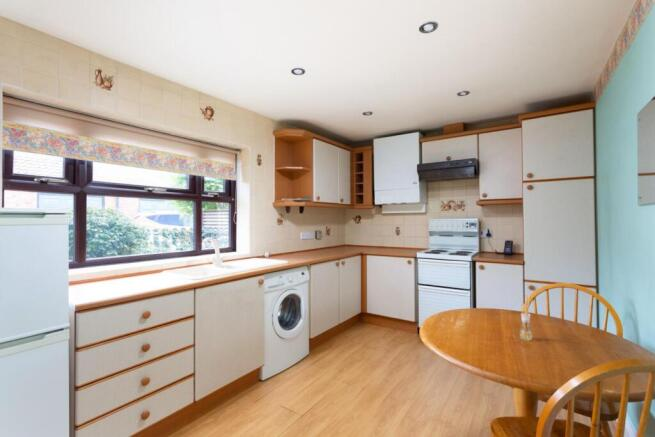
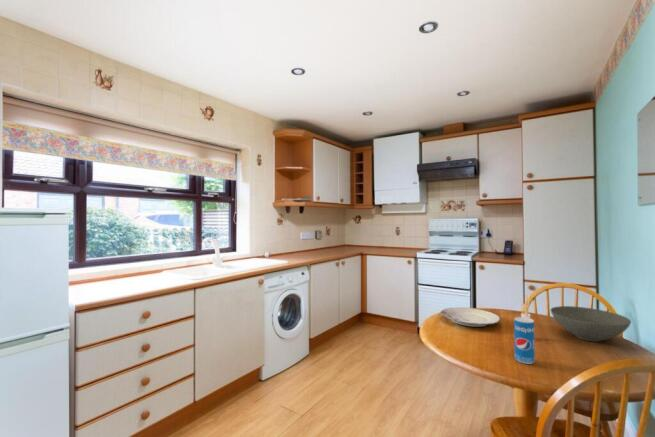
+ bowl (588, 326)
+ plate (469, 317)
+ beverage can (524, 340)
